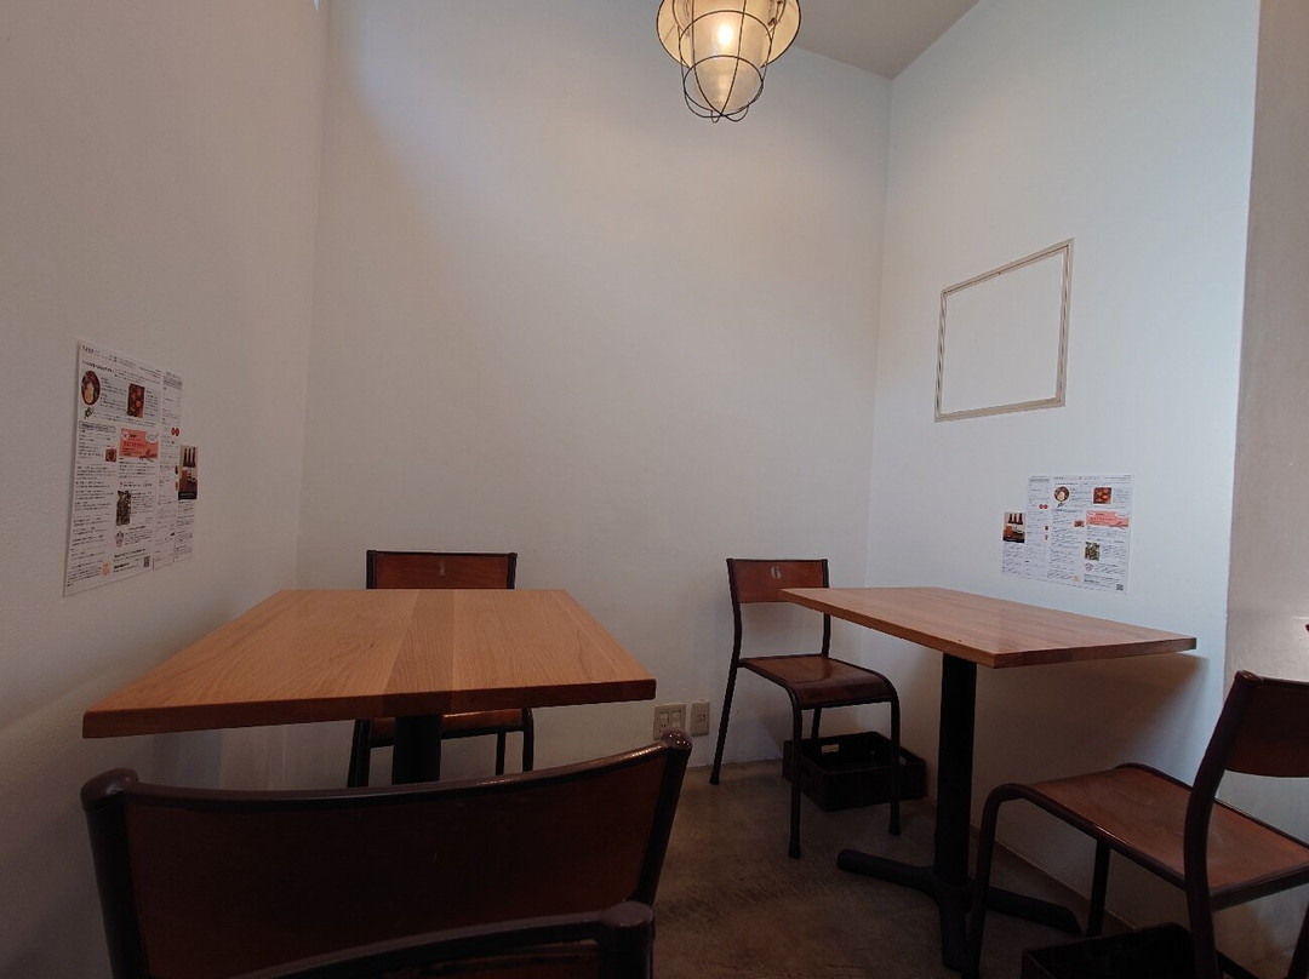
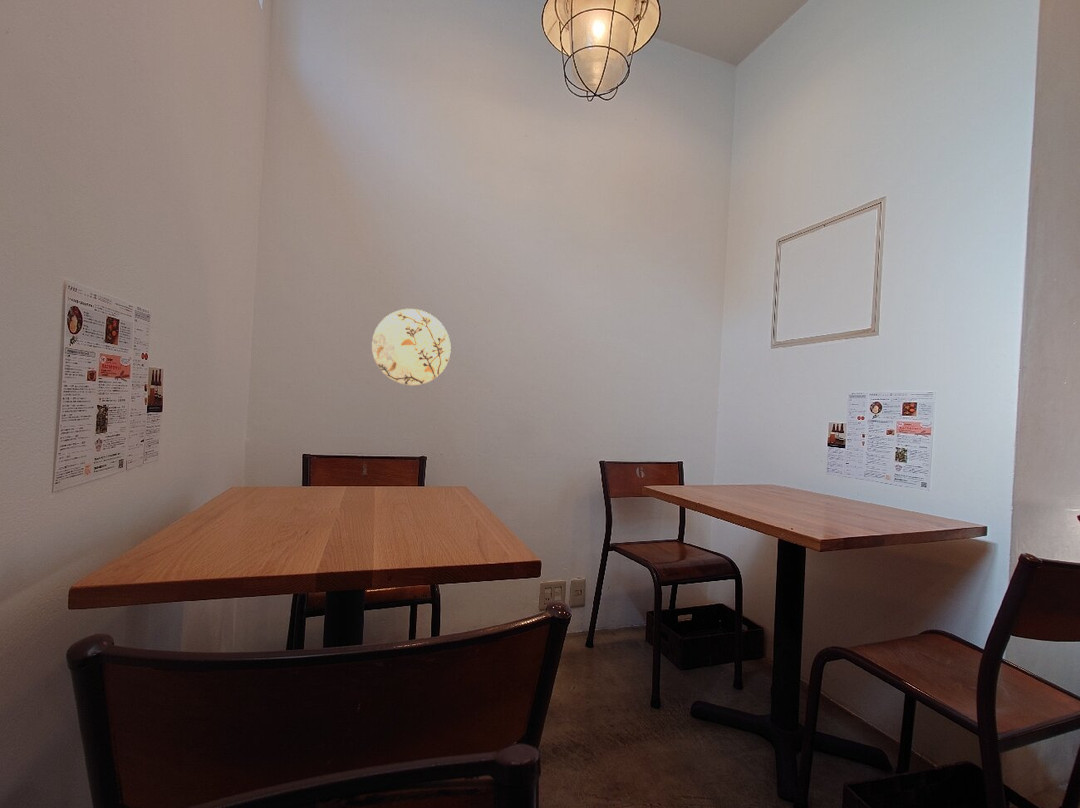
+ decorative plate (412, 347)
